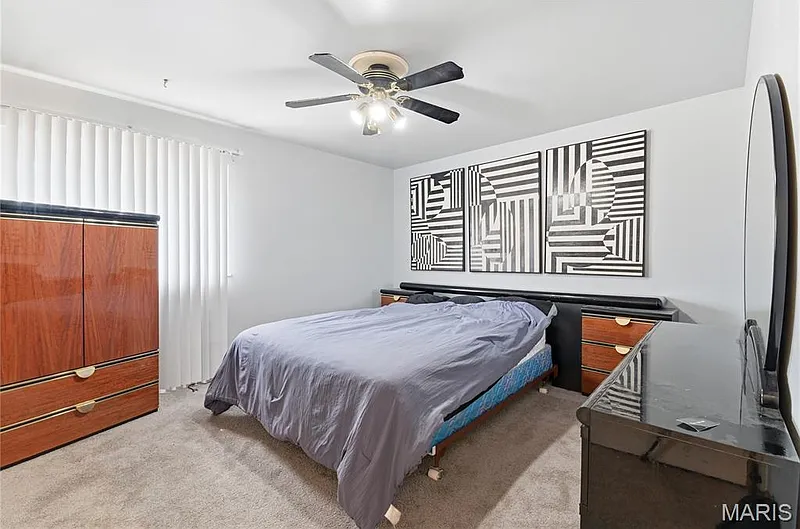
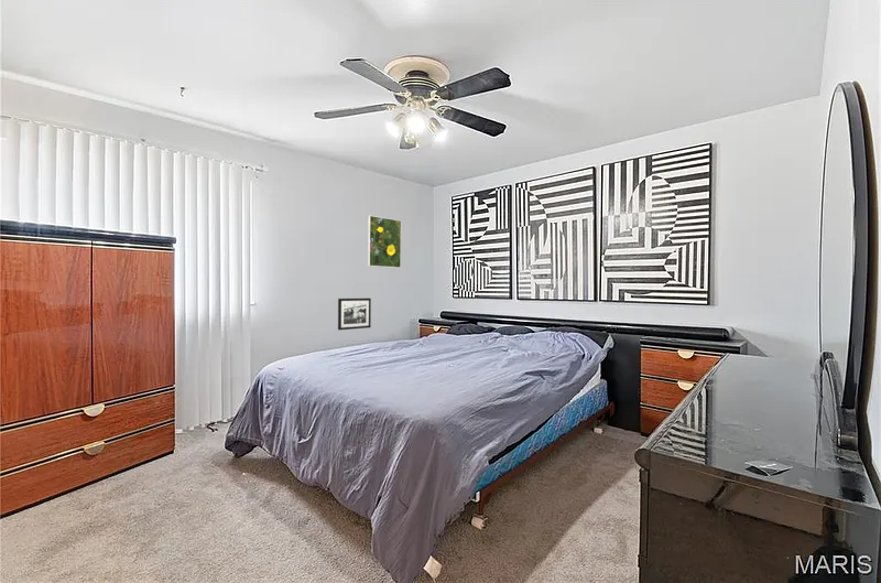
+ picture frame (355, 313)
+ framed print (384, 242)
